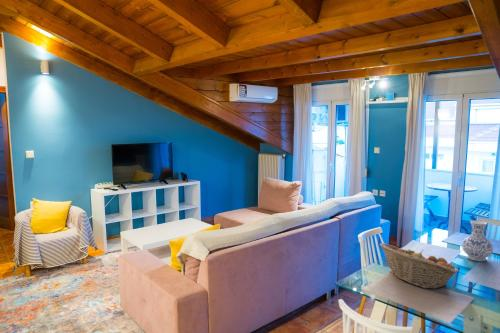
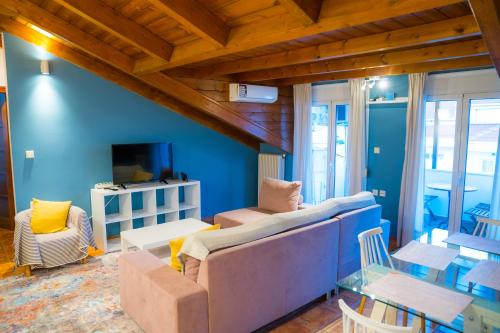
- vase (477, 240)
- fruit basket (416, 262)
